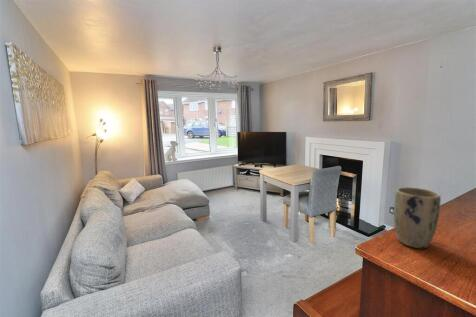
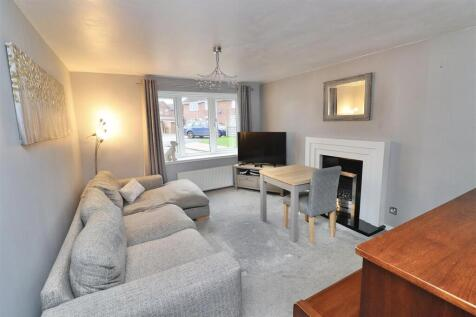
- plant pot (414, 217)
